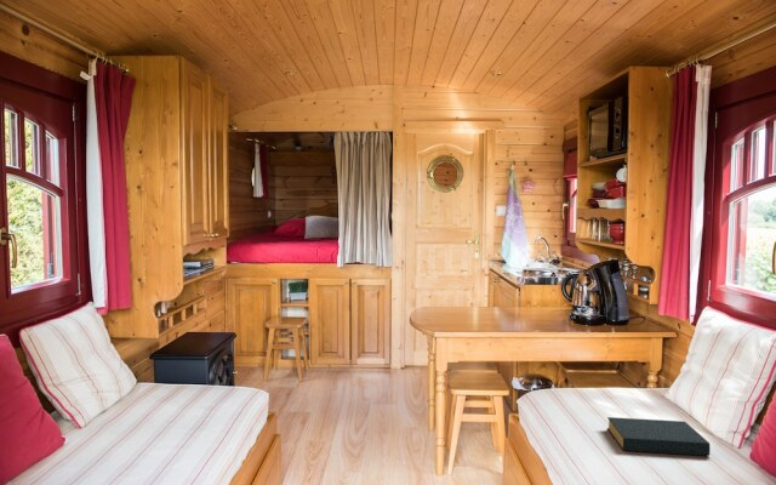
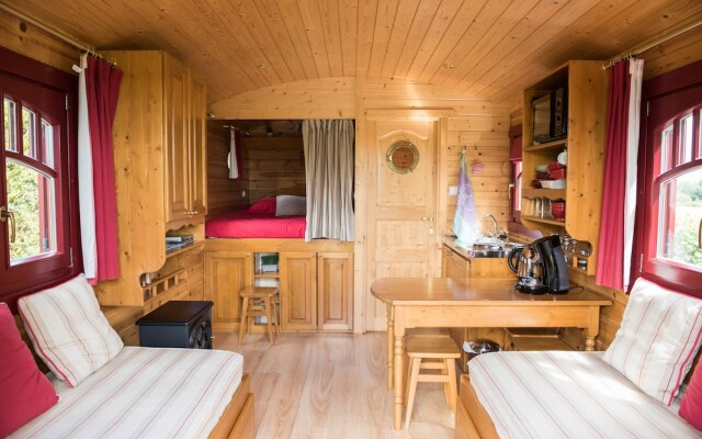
- hardback book (655, 435)
